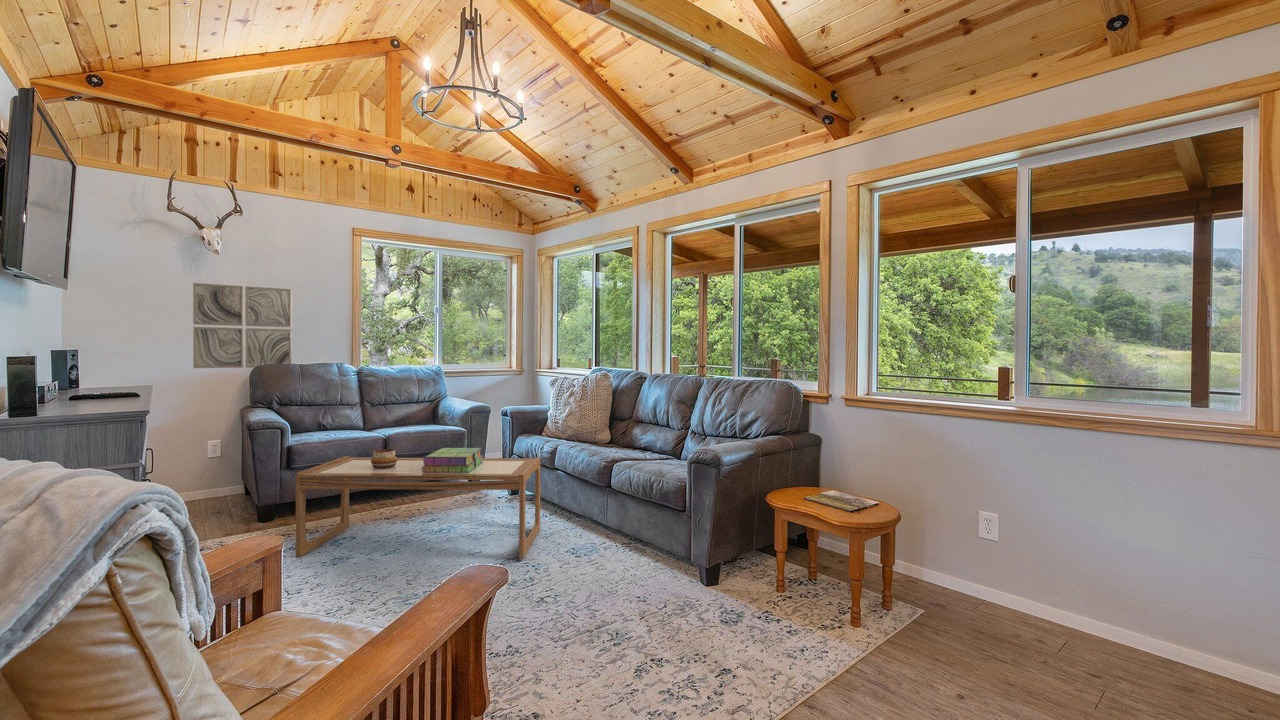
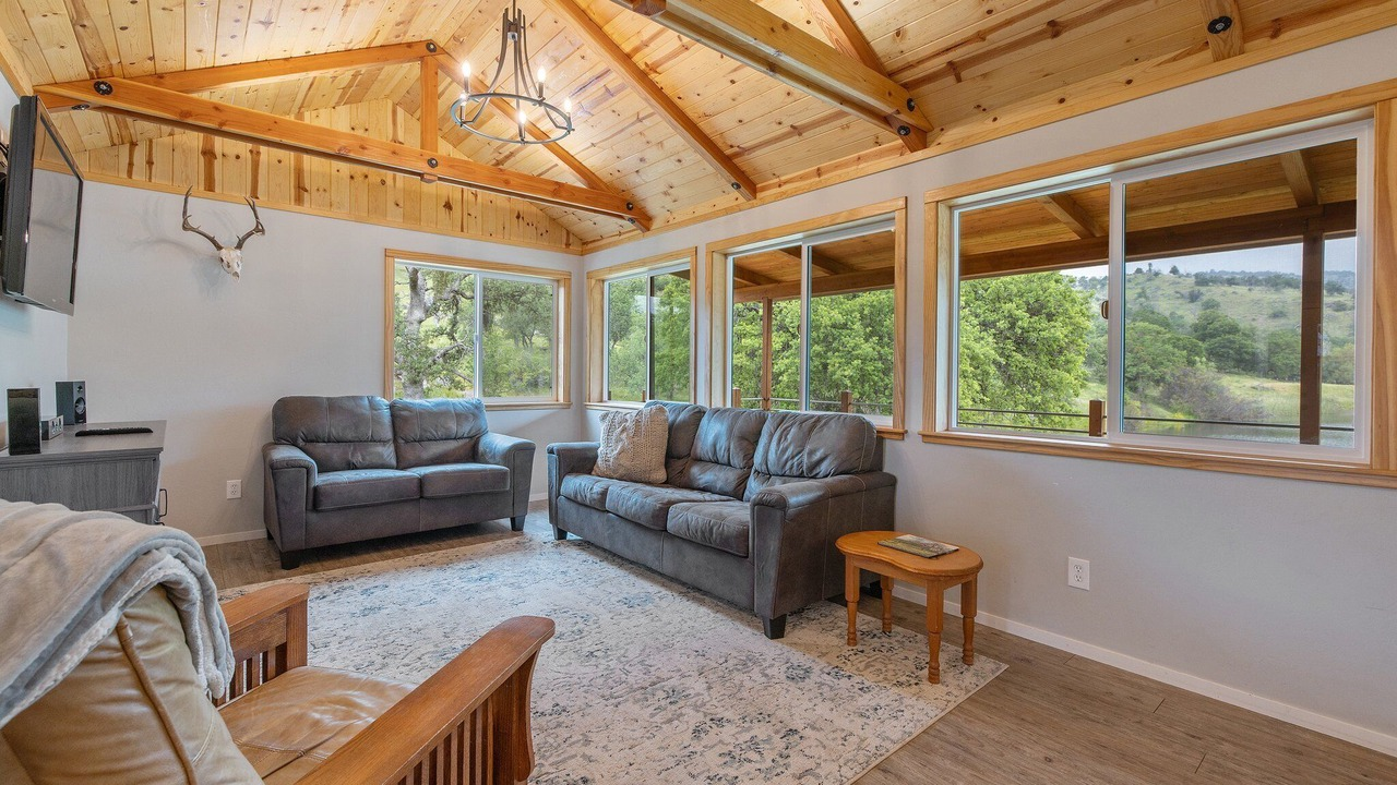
- stack of books (454, 457)
- wall art (245, 328)
- coffee table (427, 488)
- decorative bowl (384, 456)
